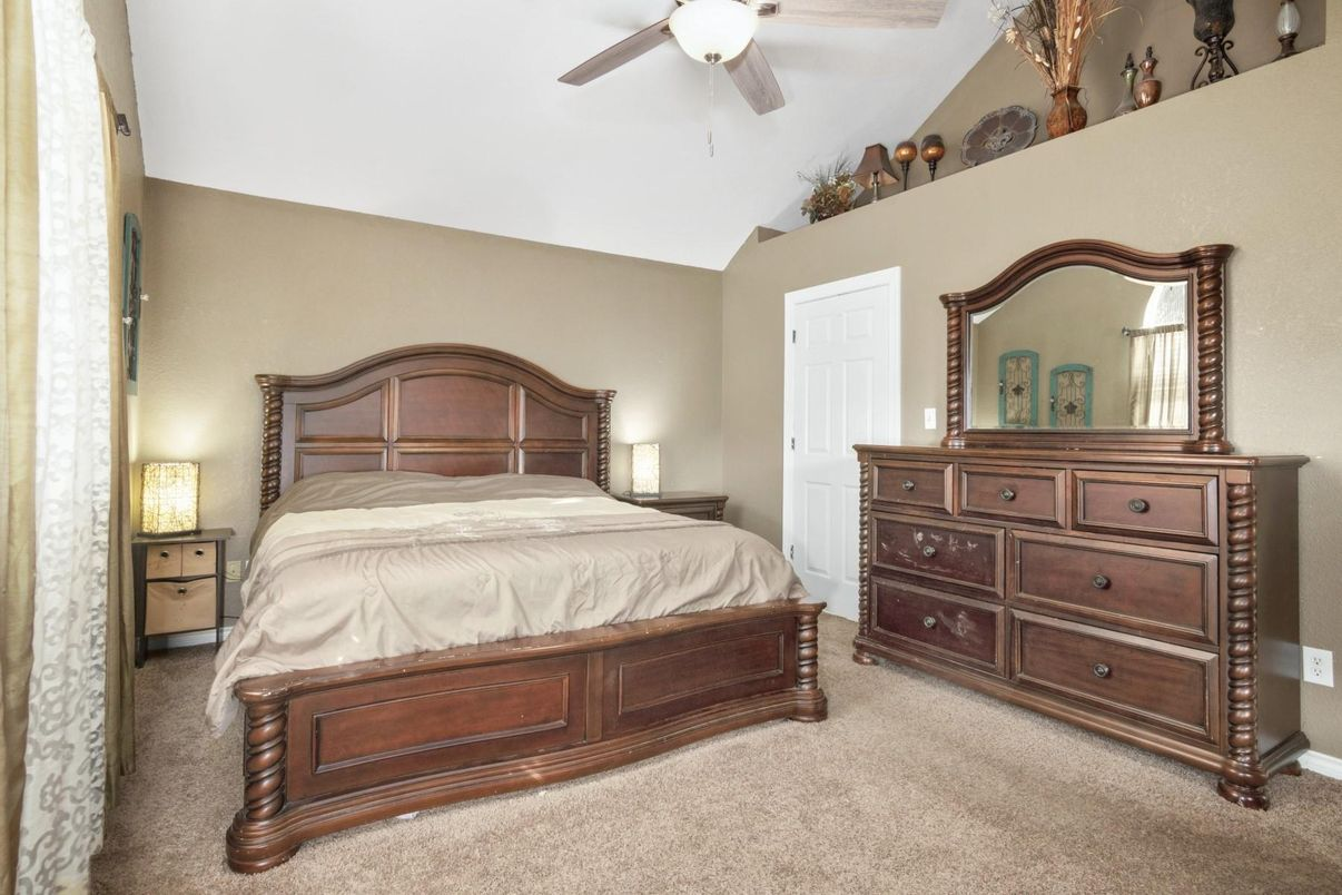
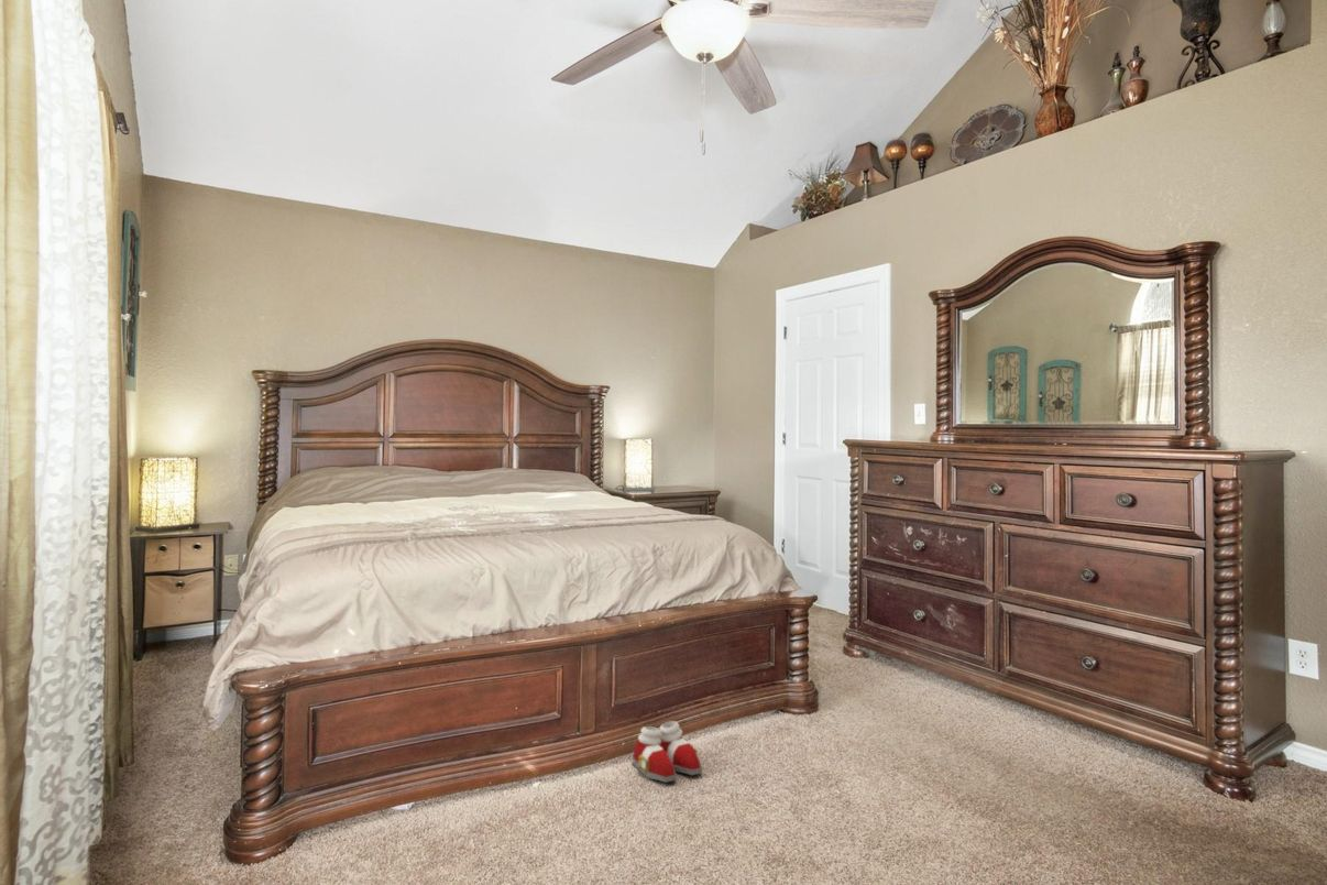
+ slippers (668, 749)
